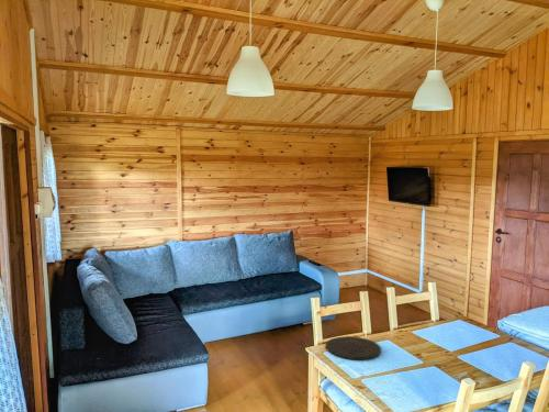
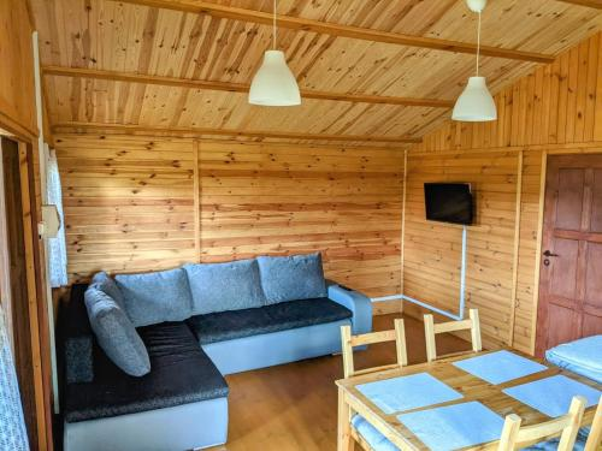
- plate (352, 345)
